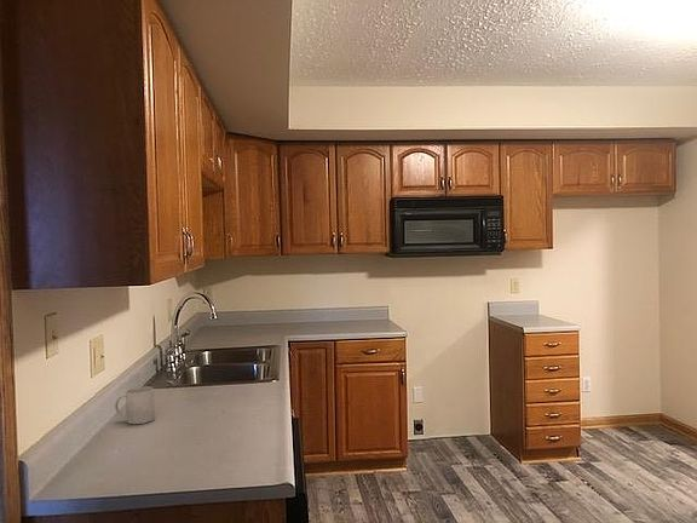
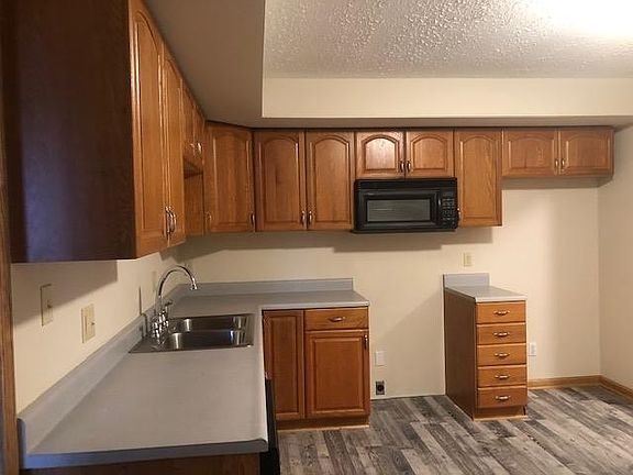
- mug (134, 404)
